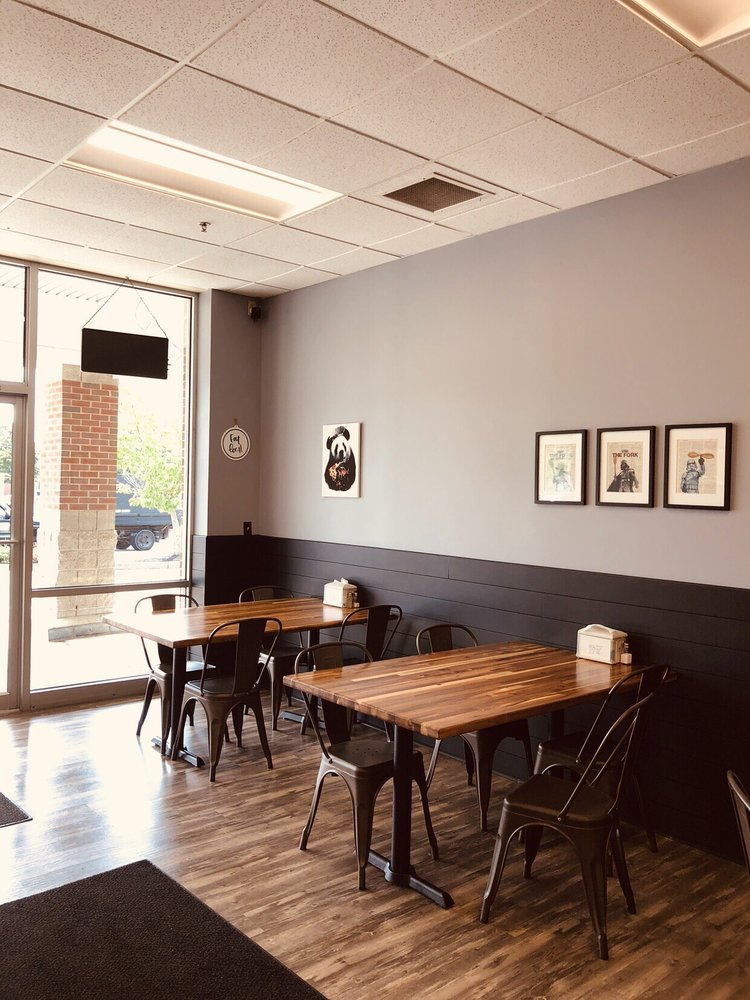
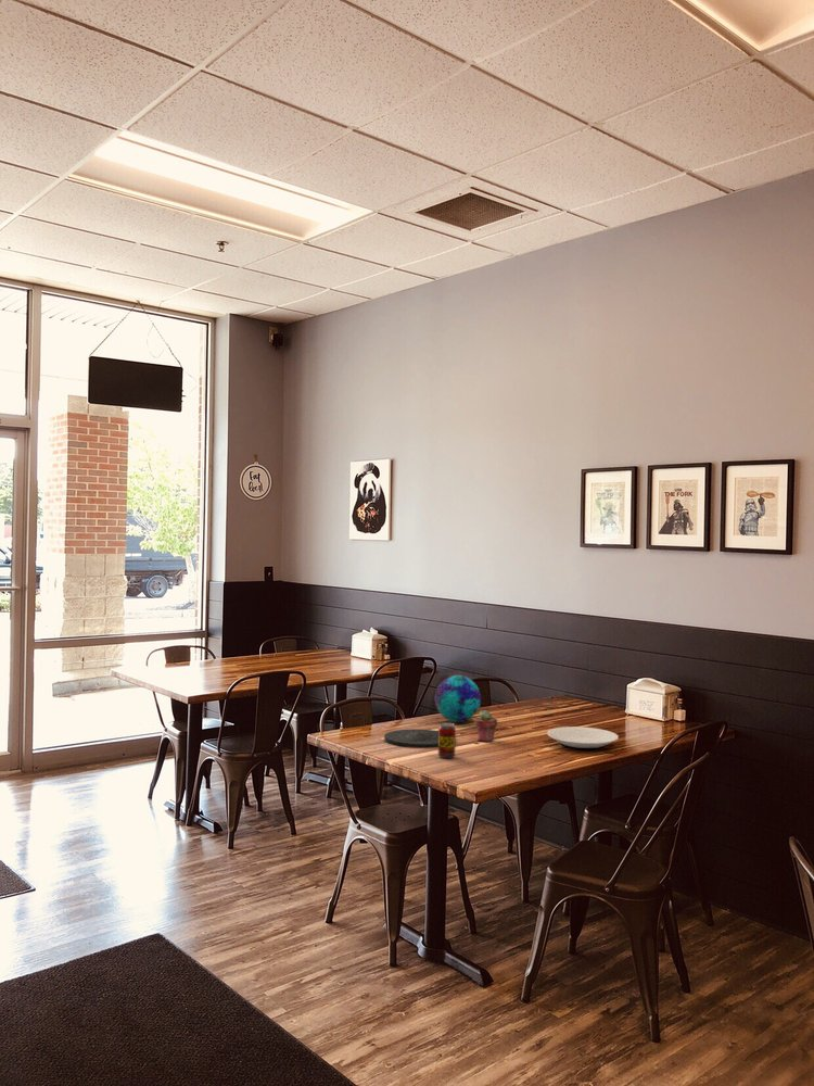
+ plate (582, 740)
+ decorative ball (457, 698)
+ plate (419, 735)
+ potted succulent (485, 724)
+ beverage can (446, 740)
